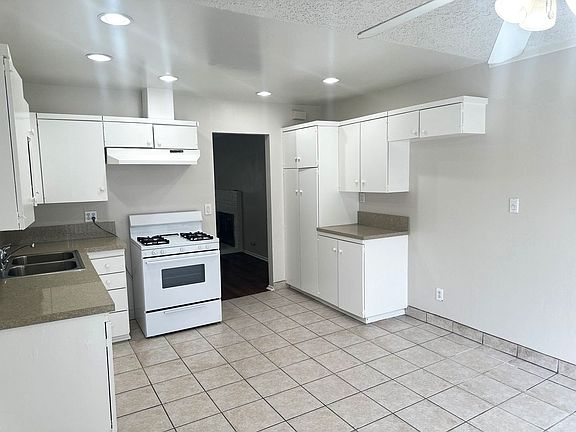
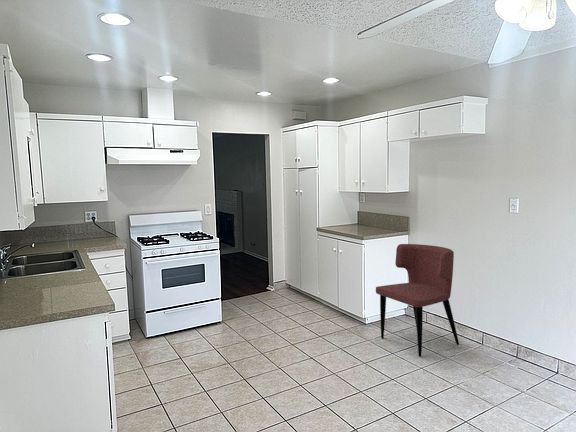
+ dining chair (416, 295)
